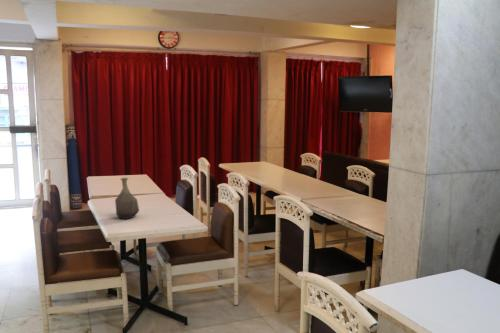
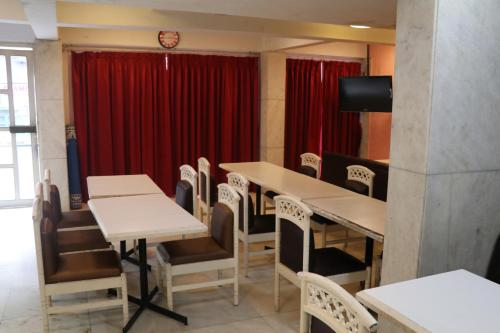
- vase (125, 197)
